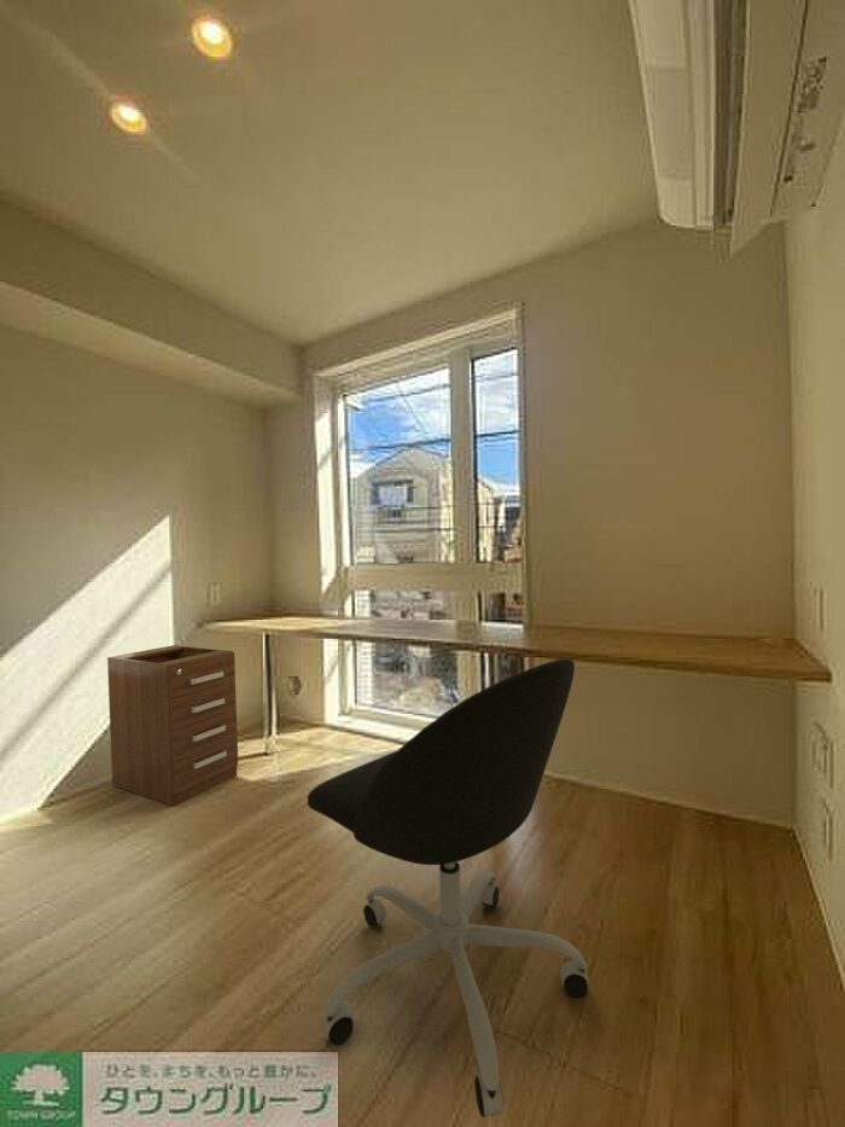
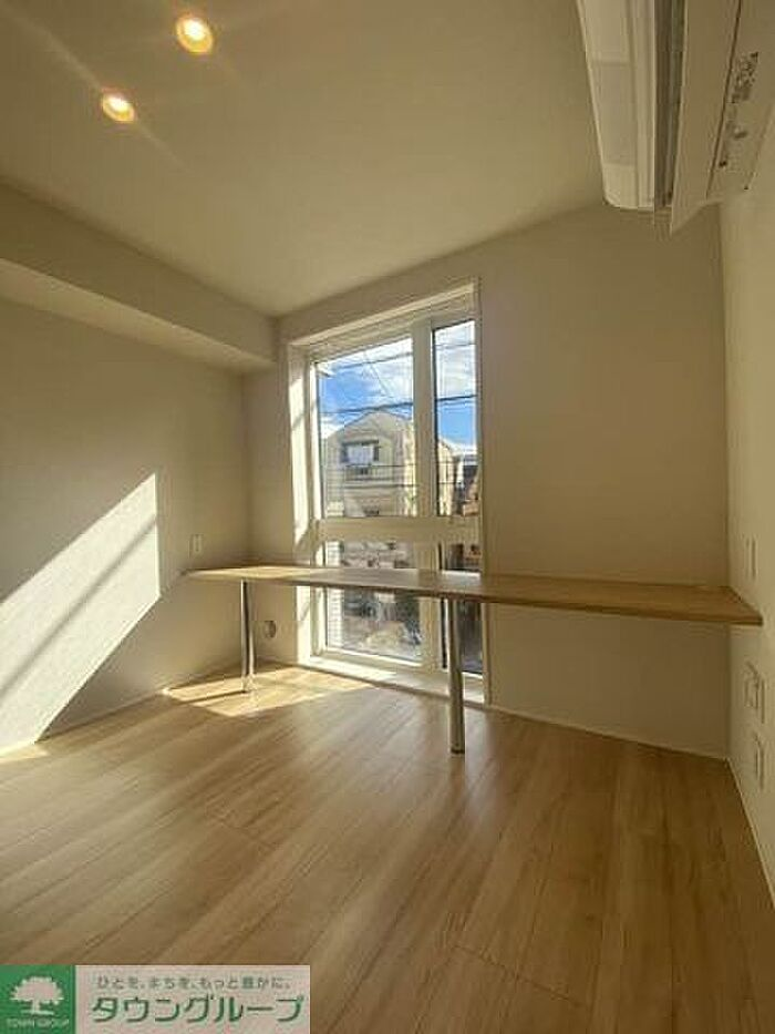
- office chair (442, 812)
- filing cabinet (175, 718)
